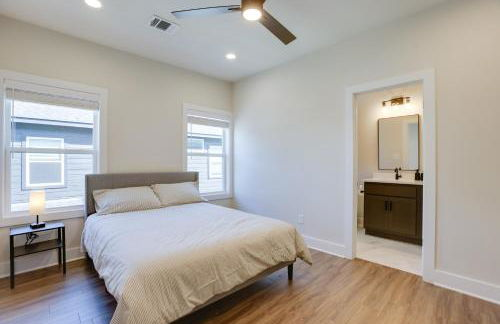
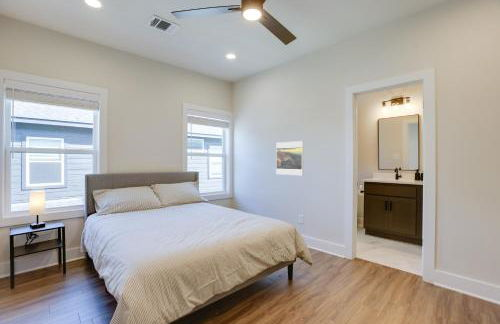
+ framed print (289, 158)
